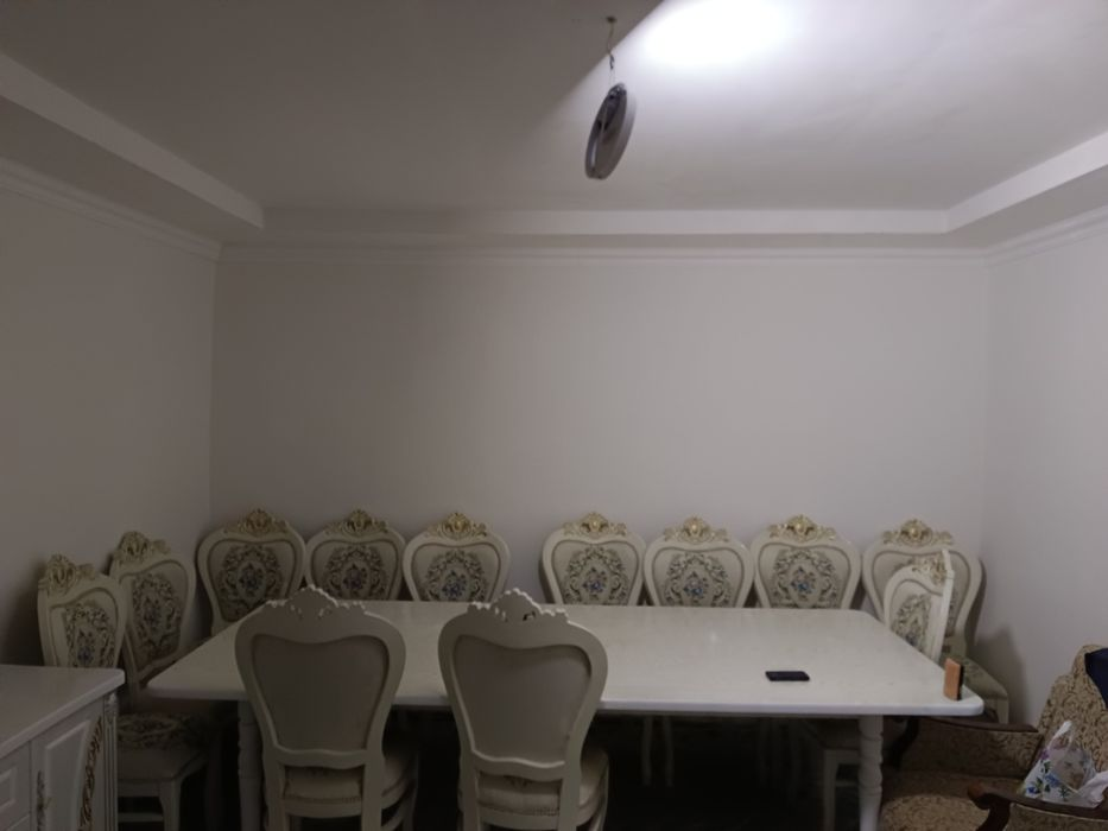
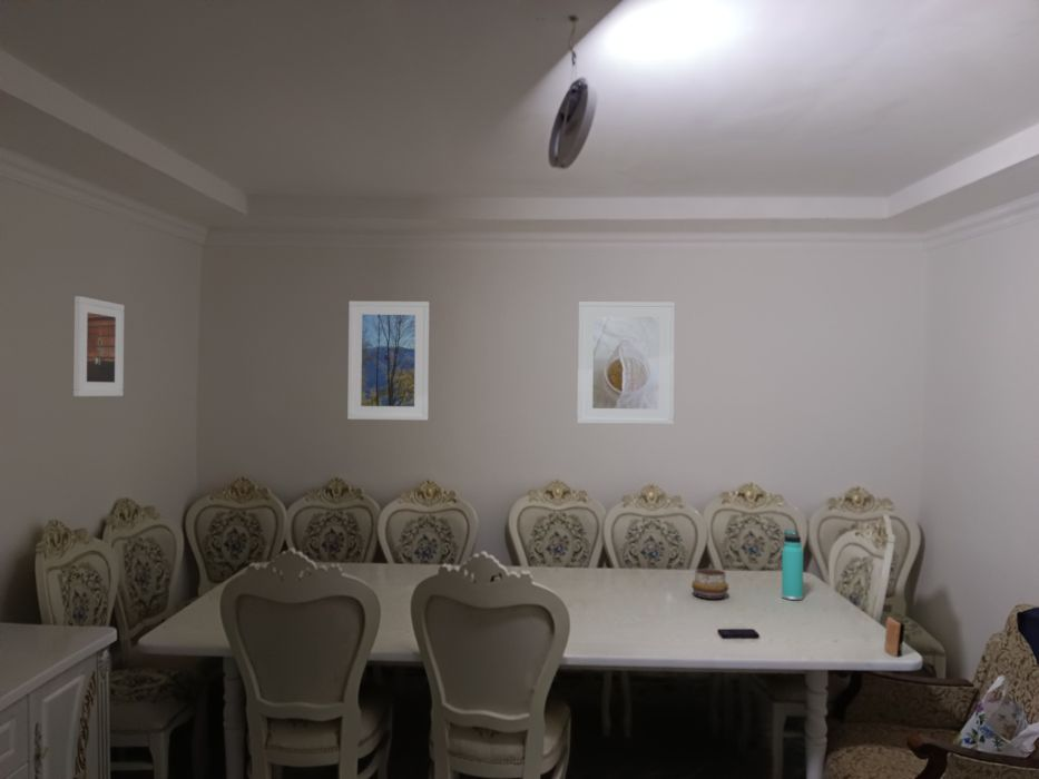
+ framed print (388, 361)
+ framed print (625, 362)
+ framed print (99, 348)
+ decorative bowl (709, 583)
+ thermos bottle (792, 563)
